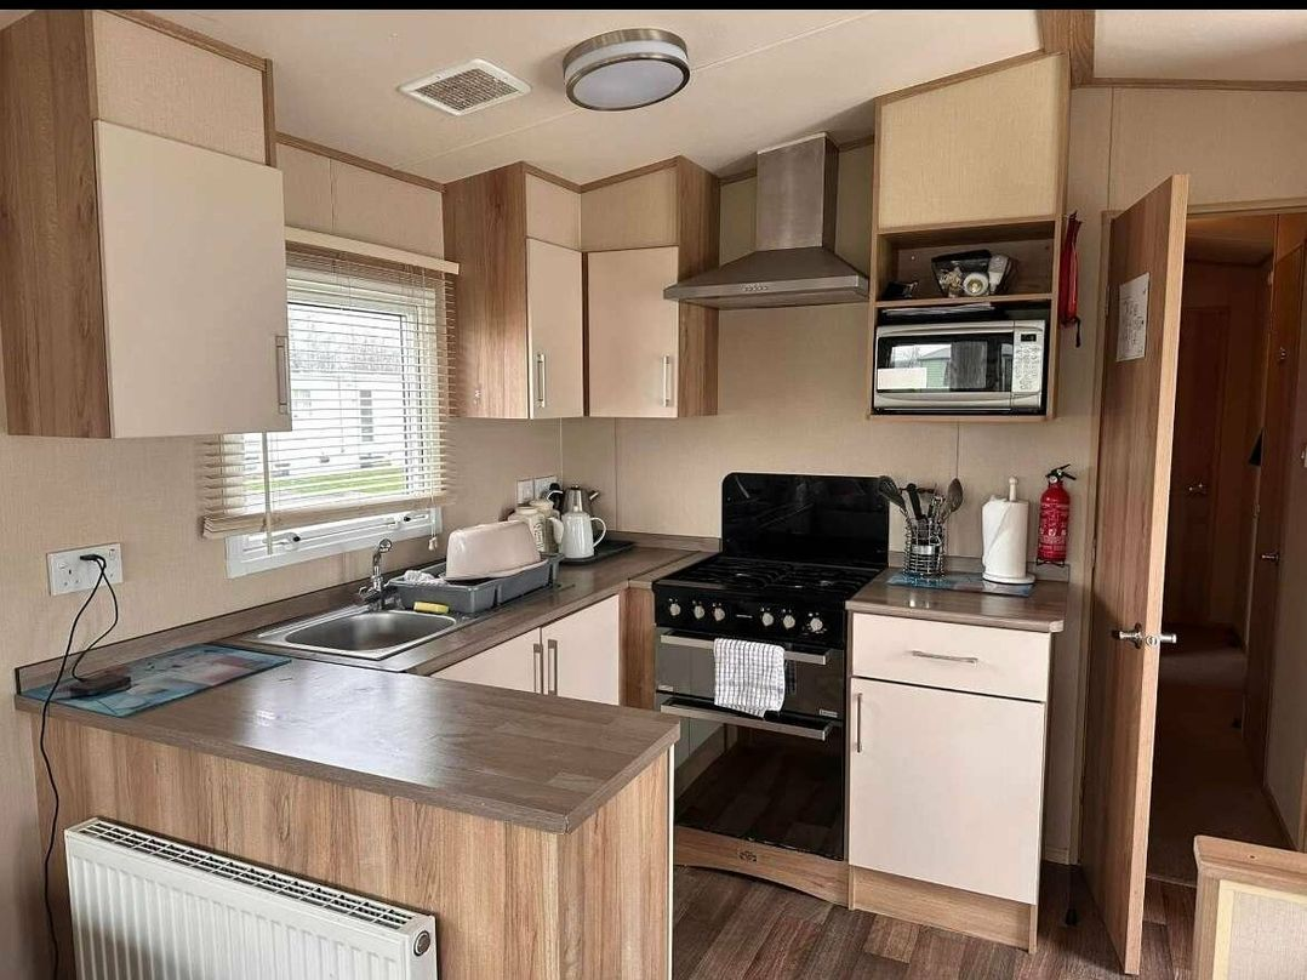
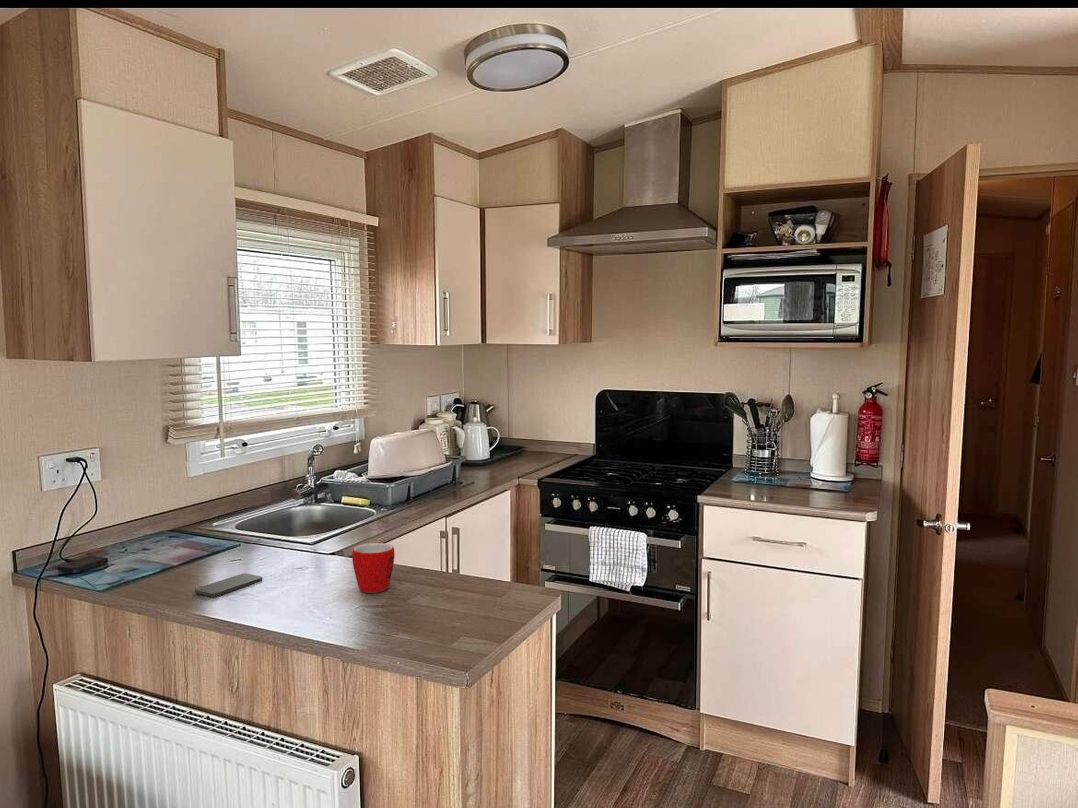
+ smartphone (229, 584)
+ mug (376, 566)
